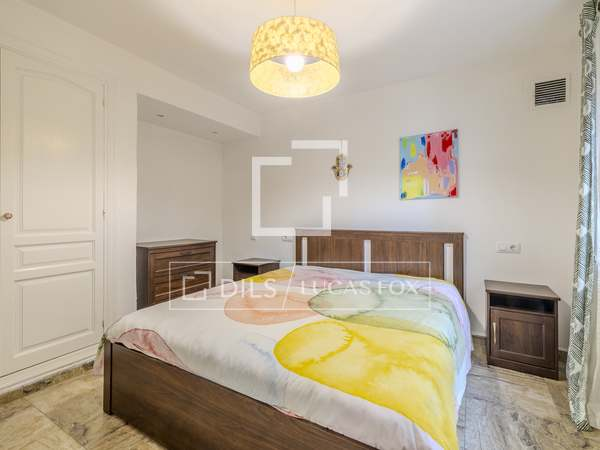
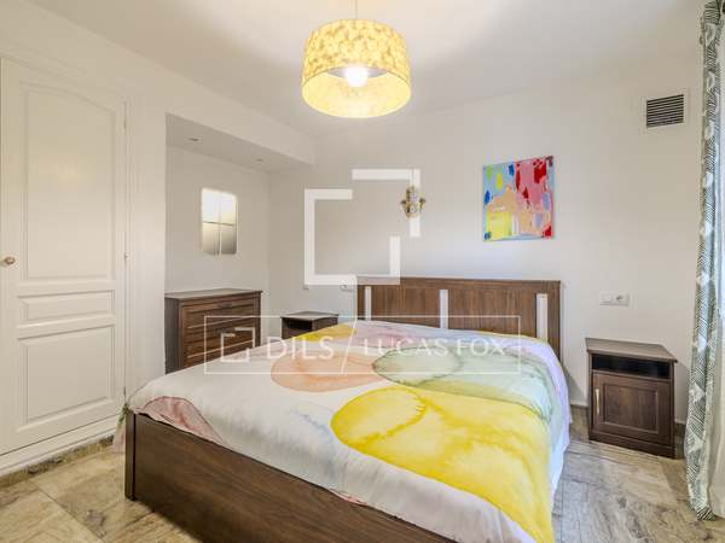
+ home mirror (219, 223)
